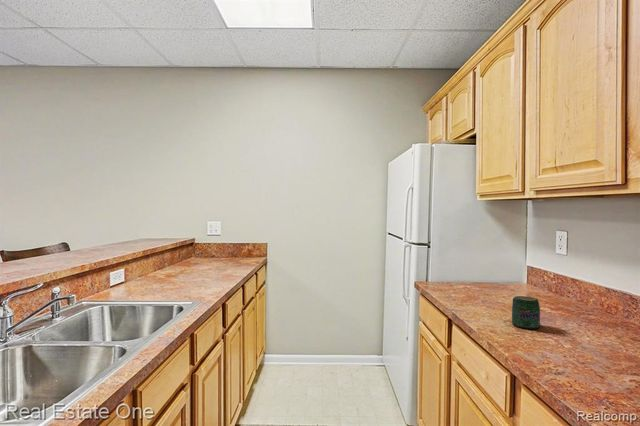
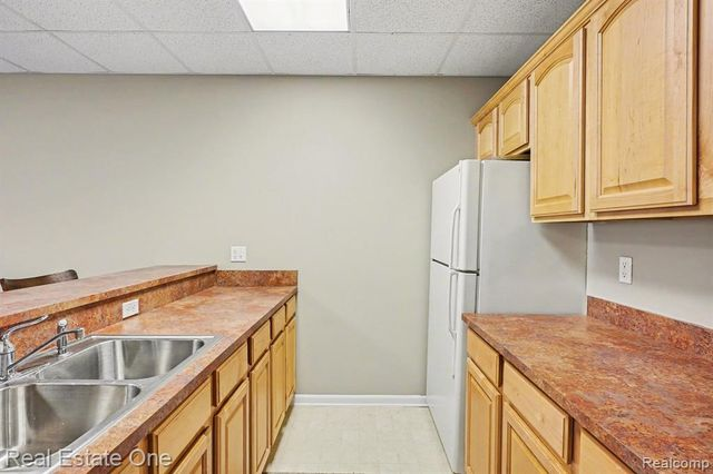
- jar (525, 311)
